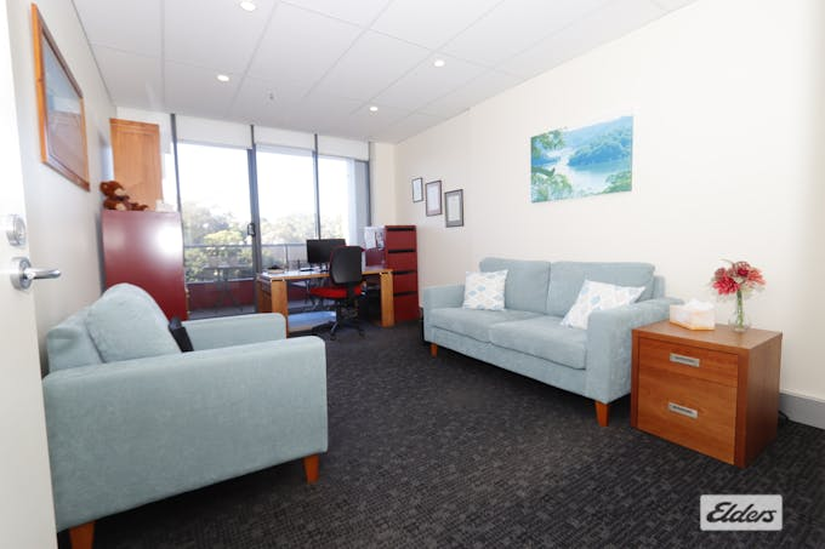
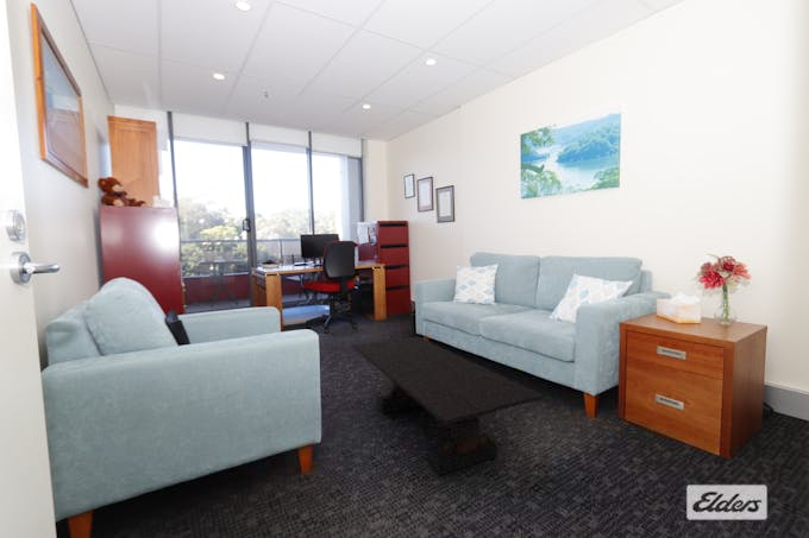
+ coffee table (428, 397)
